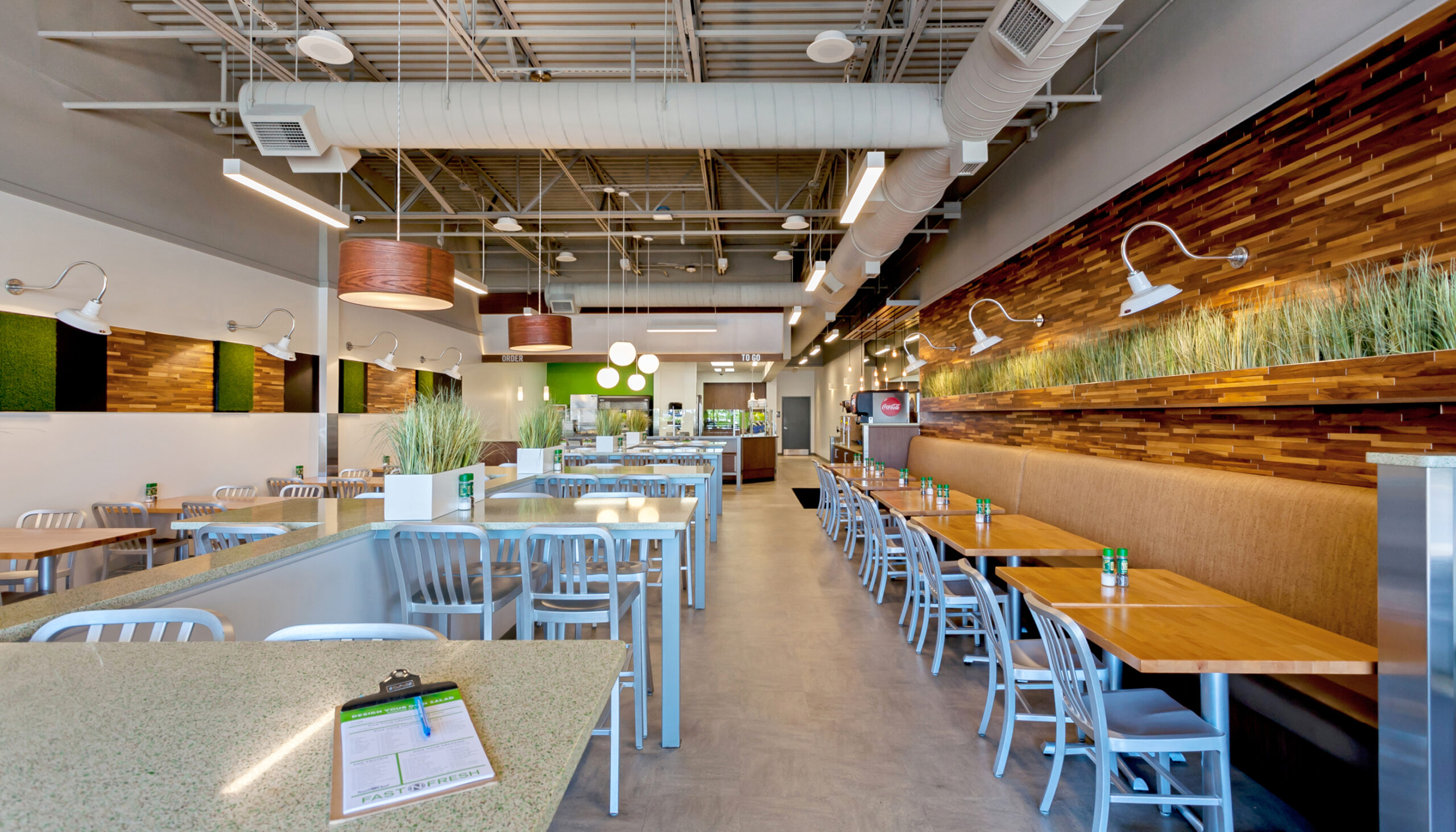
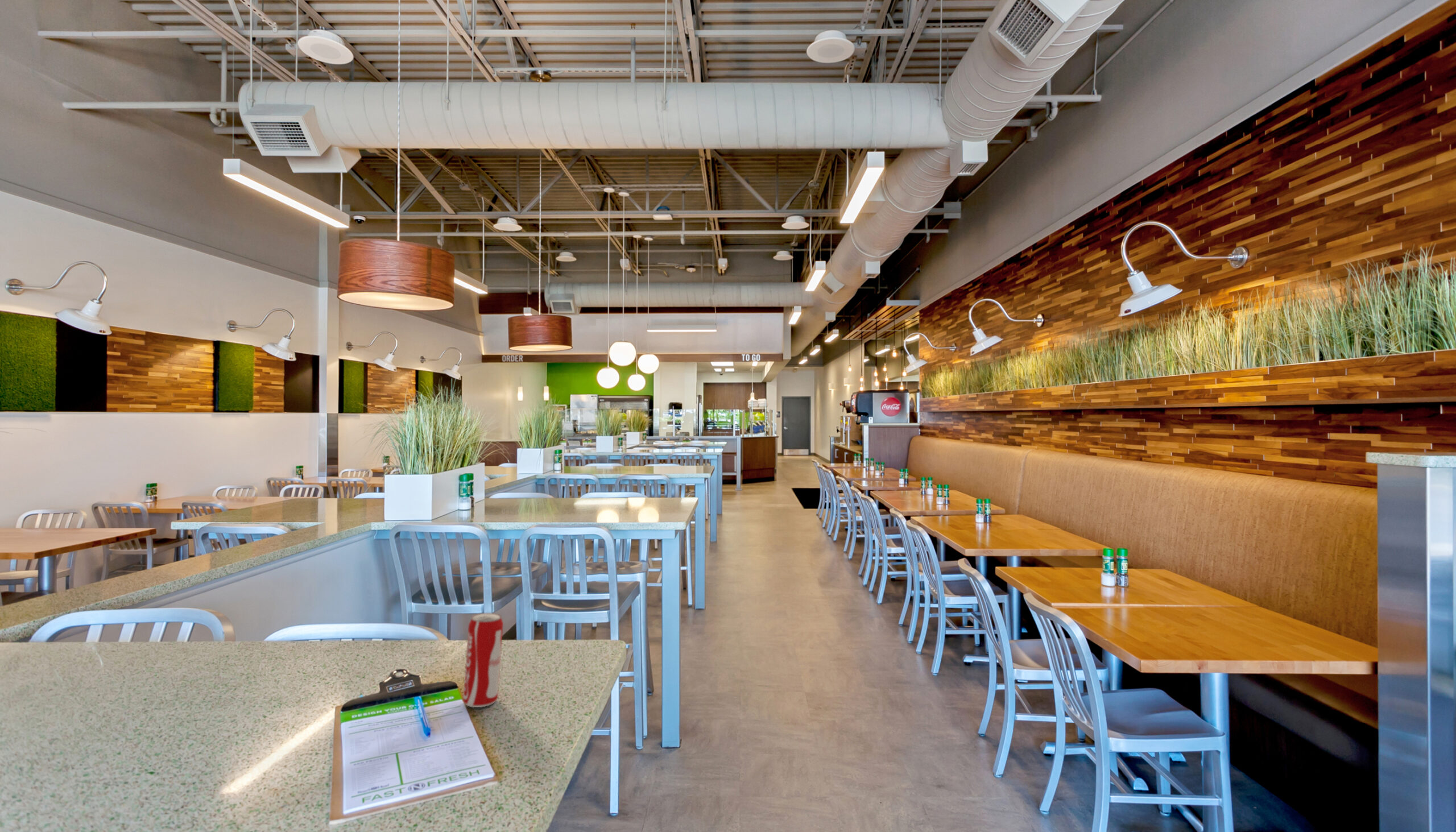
+ beverage can (483, 659)
